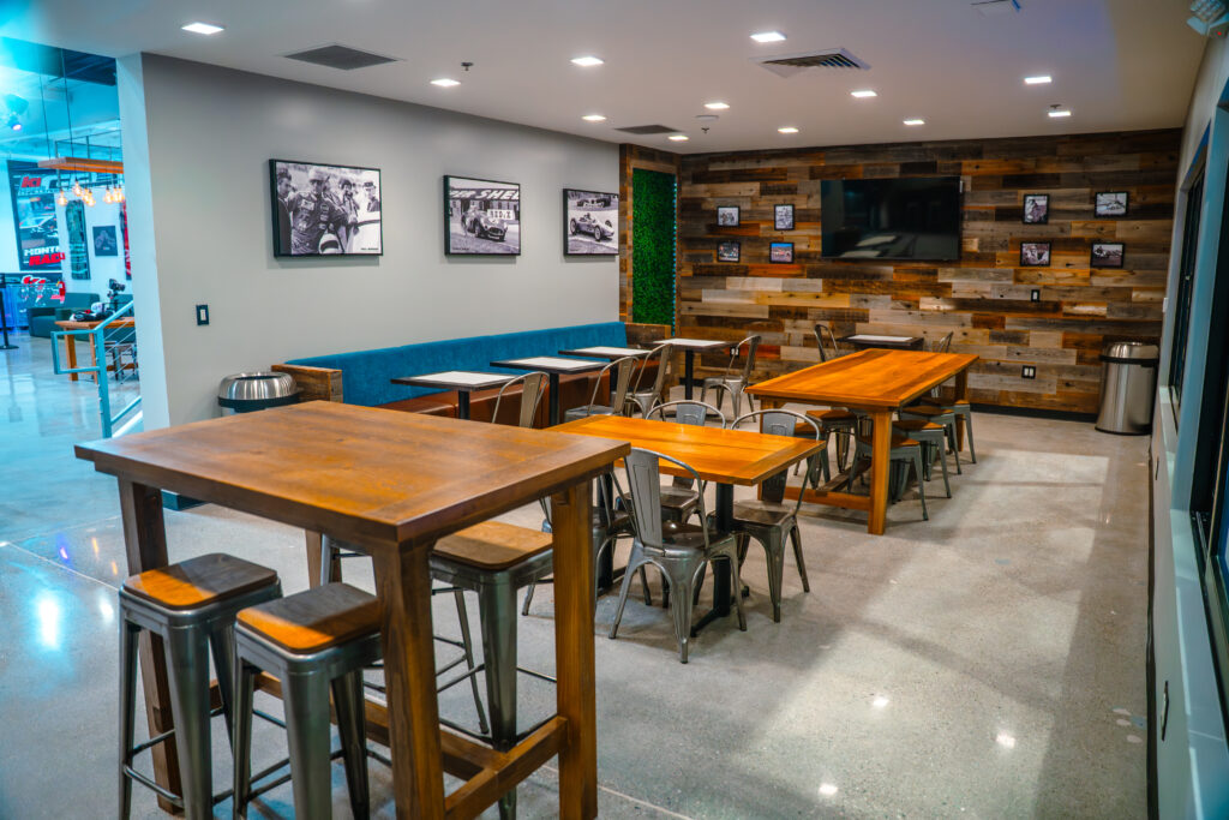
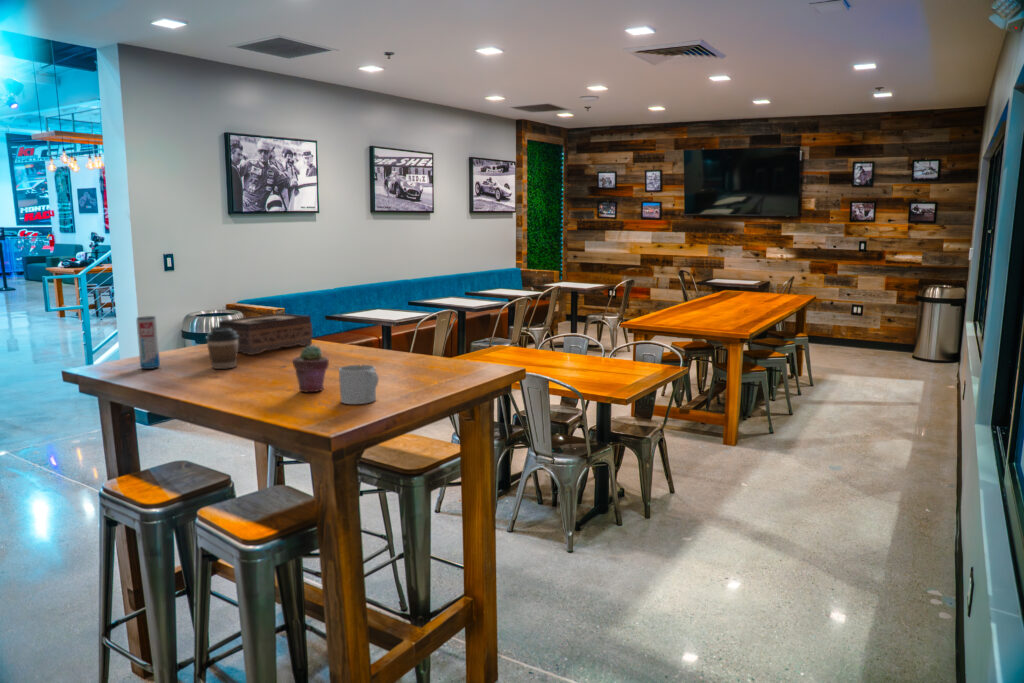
+ coffee cup (223, 346)
+ mug (361, 384)
+ beverage can (148, 342)
+ tissue box (266, 332)
+ potted succulent (311, 367)
